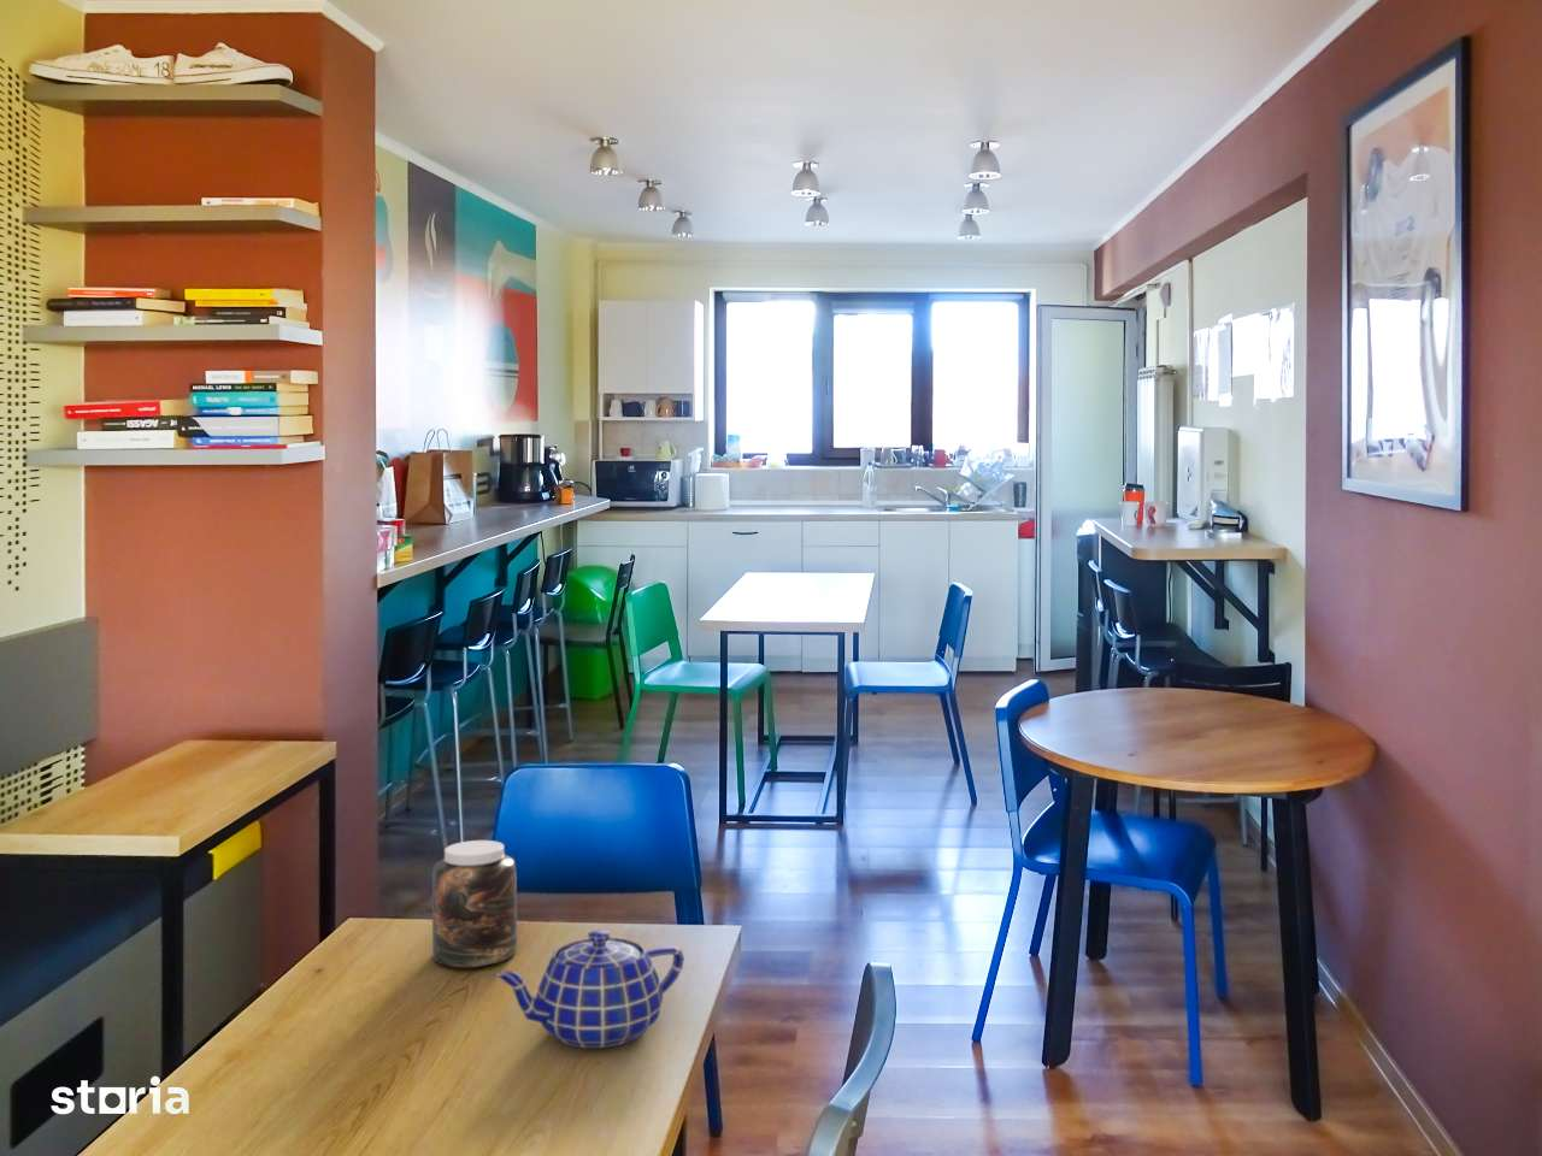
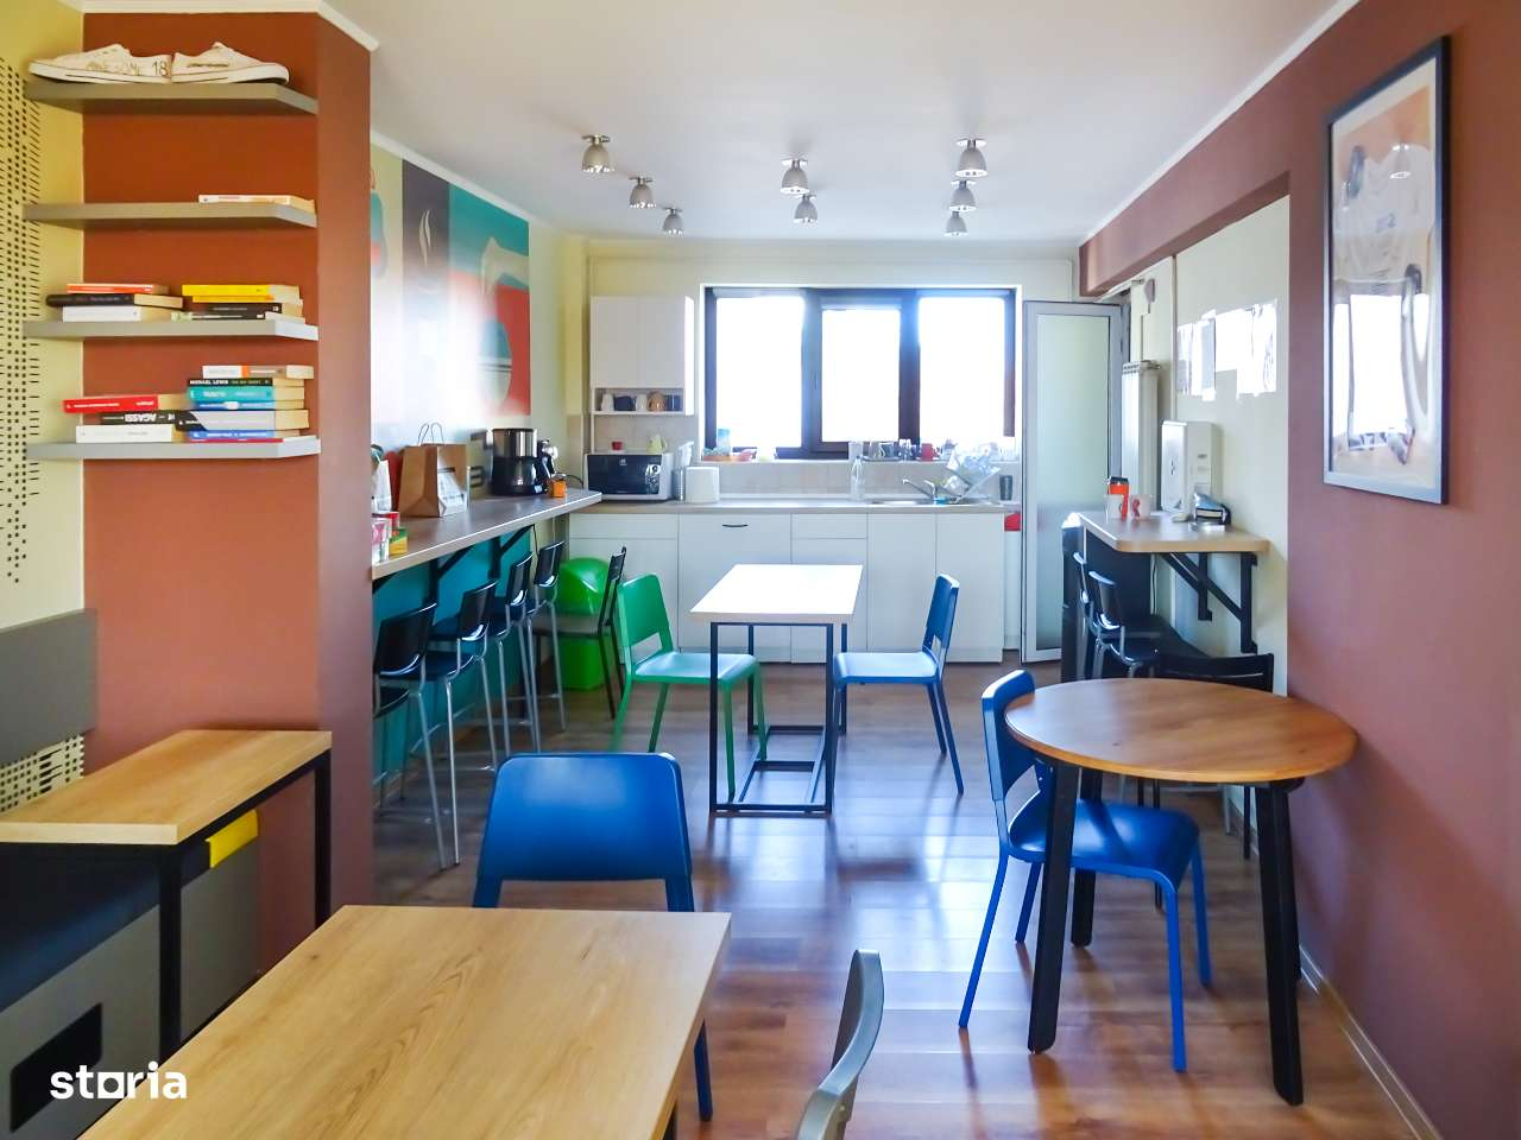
- jar (475, 900)
- teapot (593, 982)
